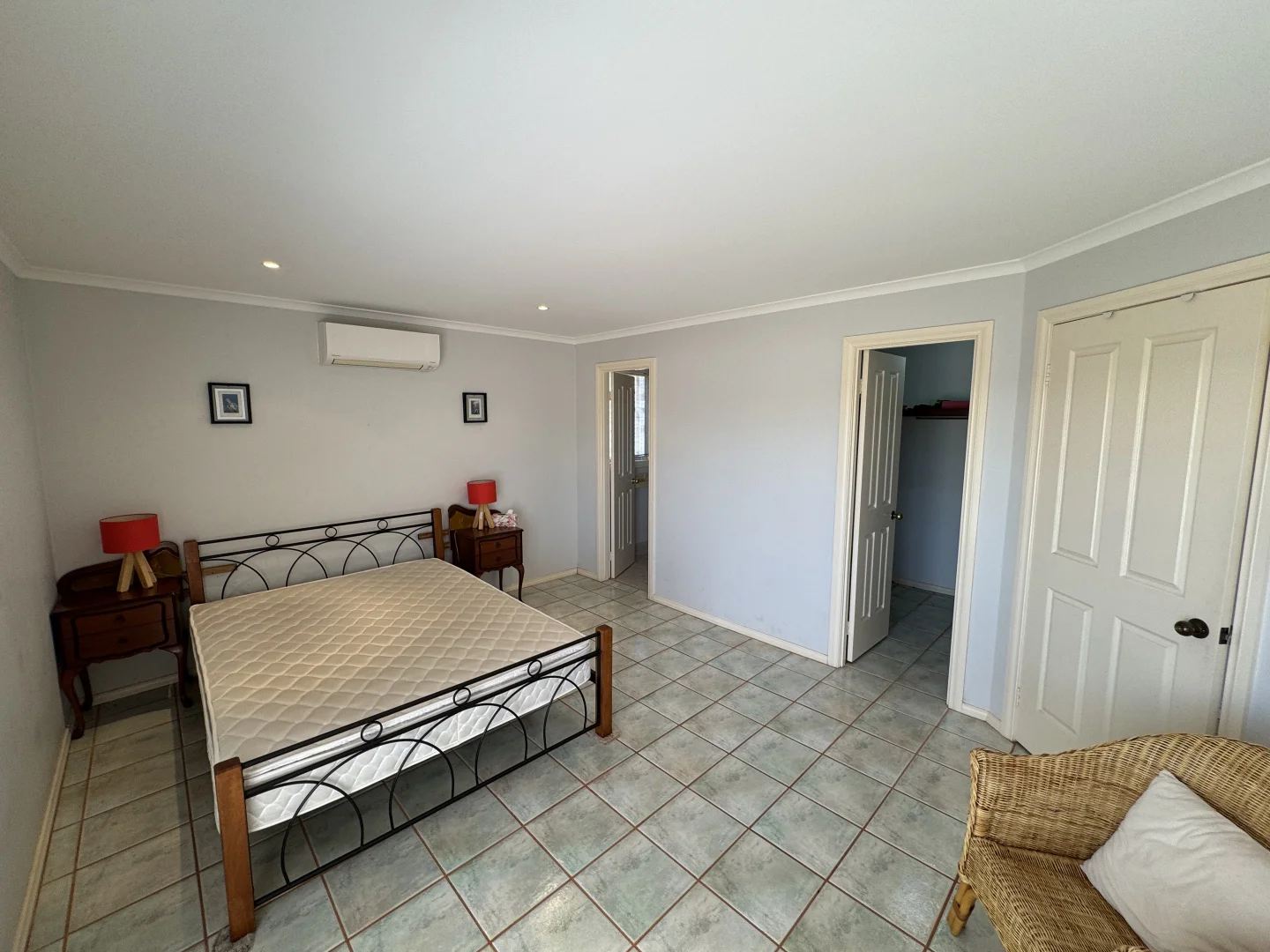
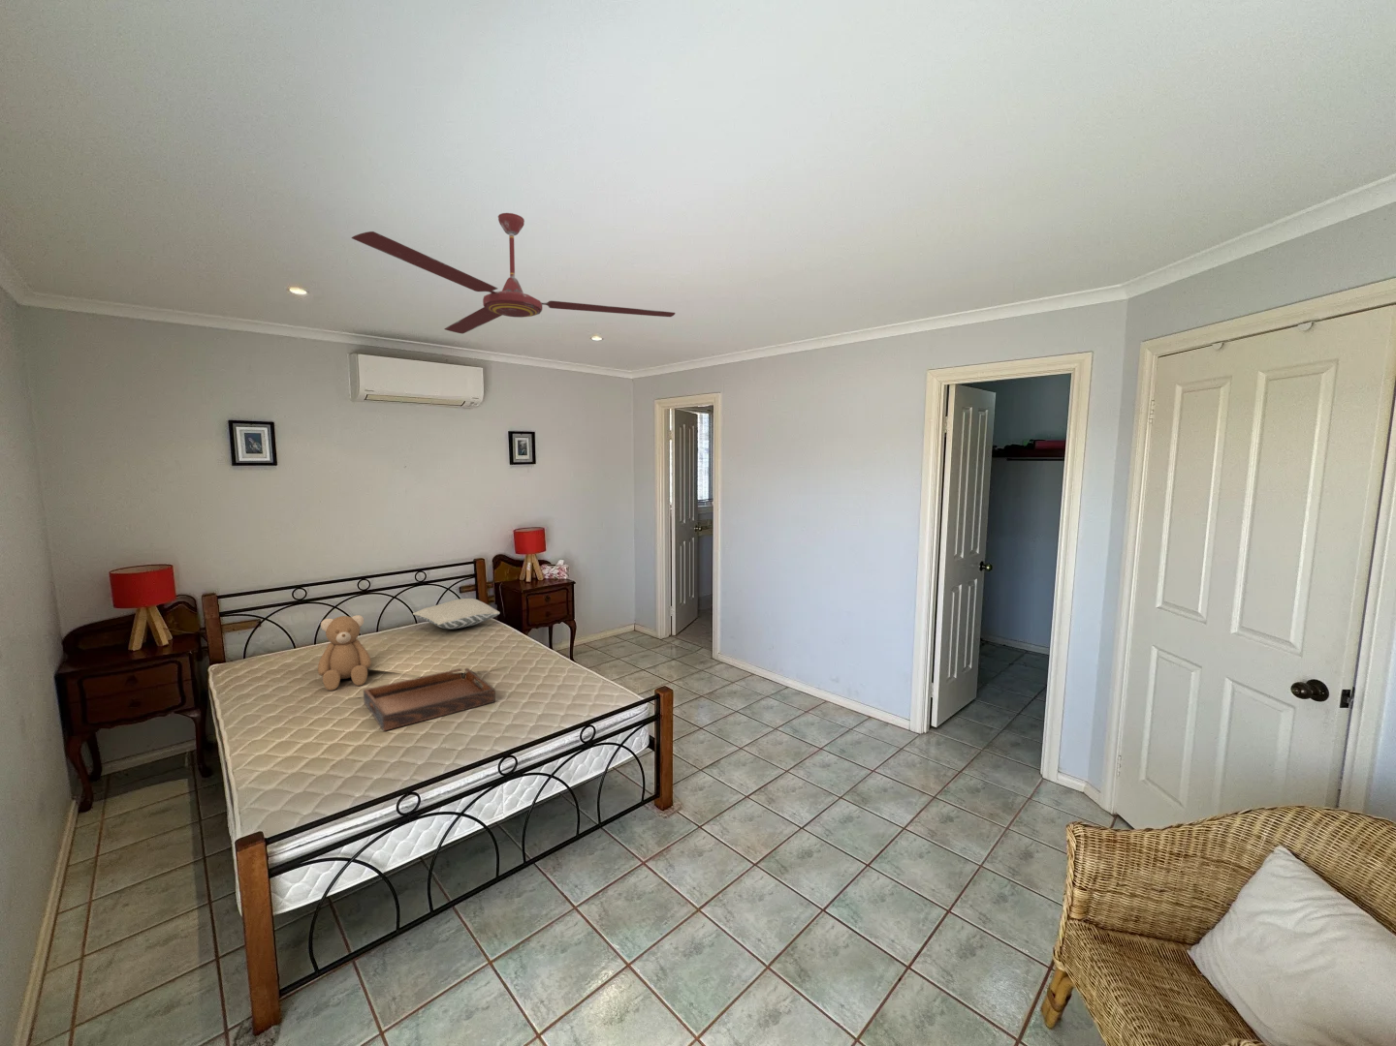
+ pillow (456, 613)
+ ceiling fan (519, 283)
+ serving tray (430, 696)
+ teddy bear (344, 649)
